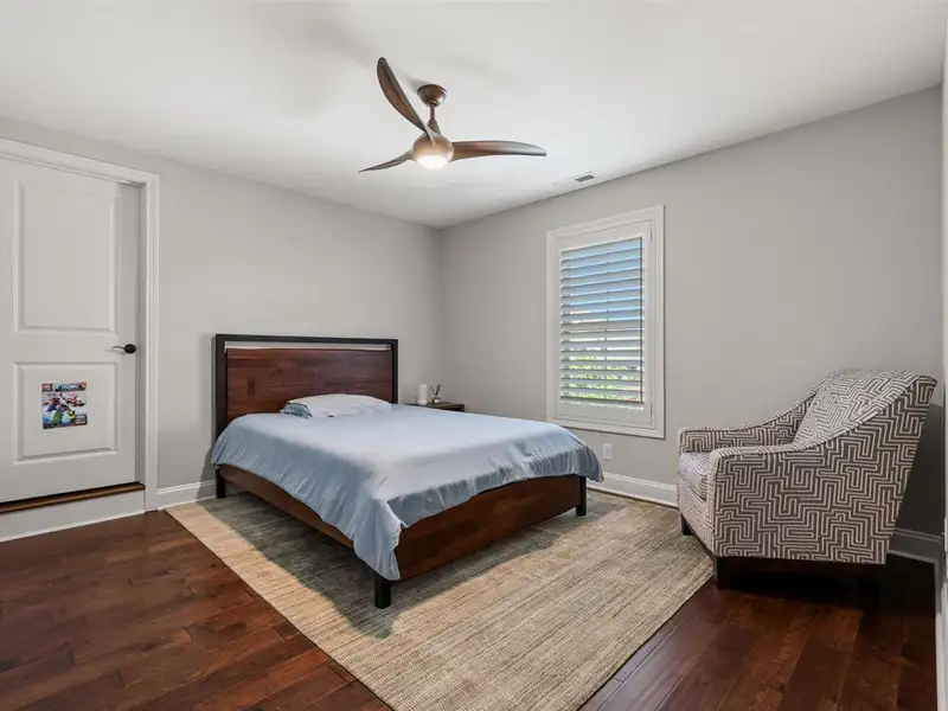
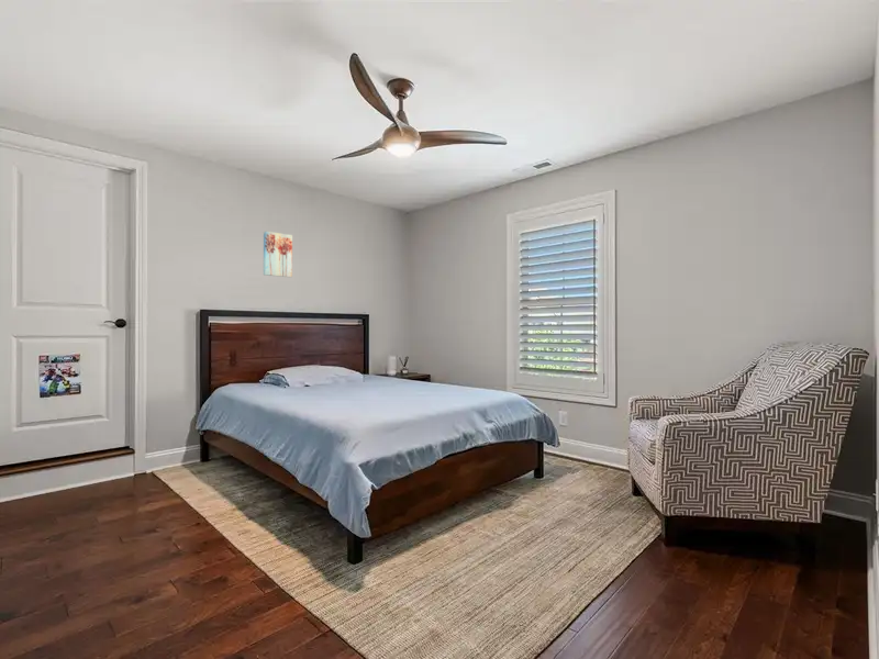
+ wall art (278, 254)
